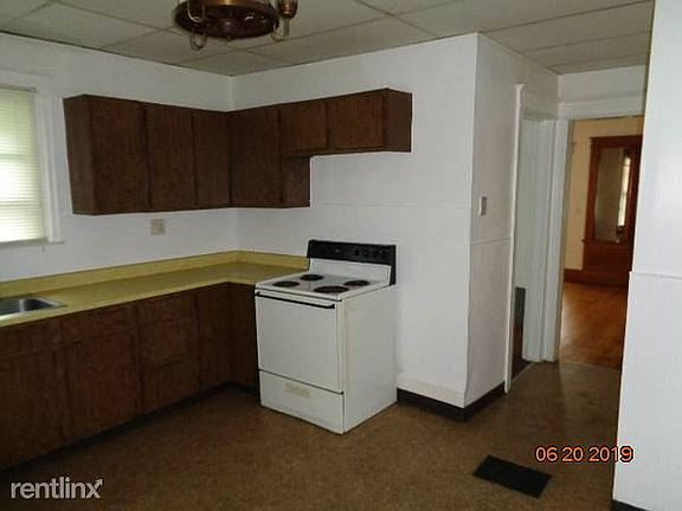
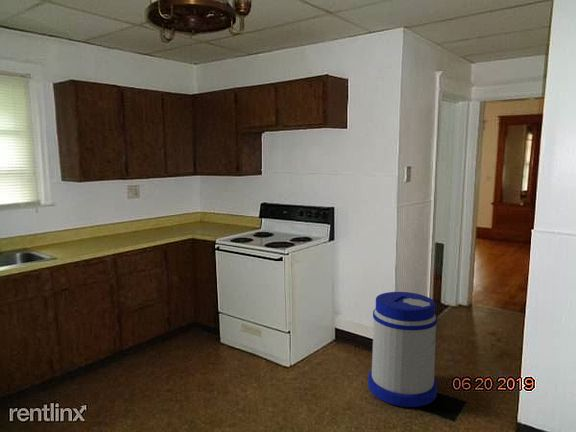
+ trash can (403, 344)
